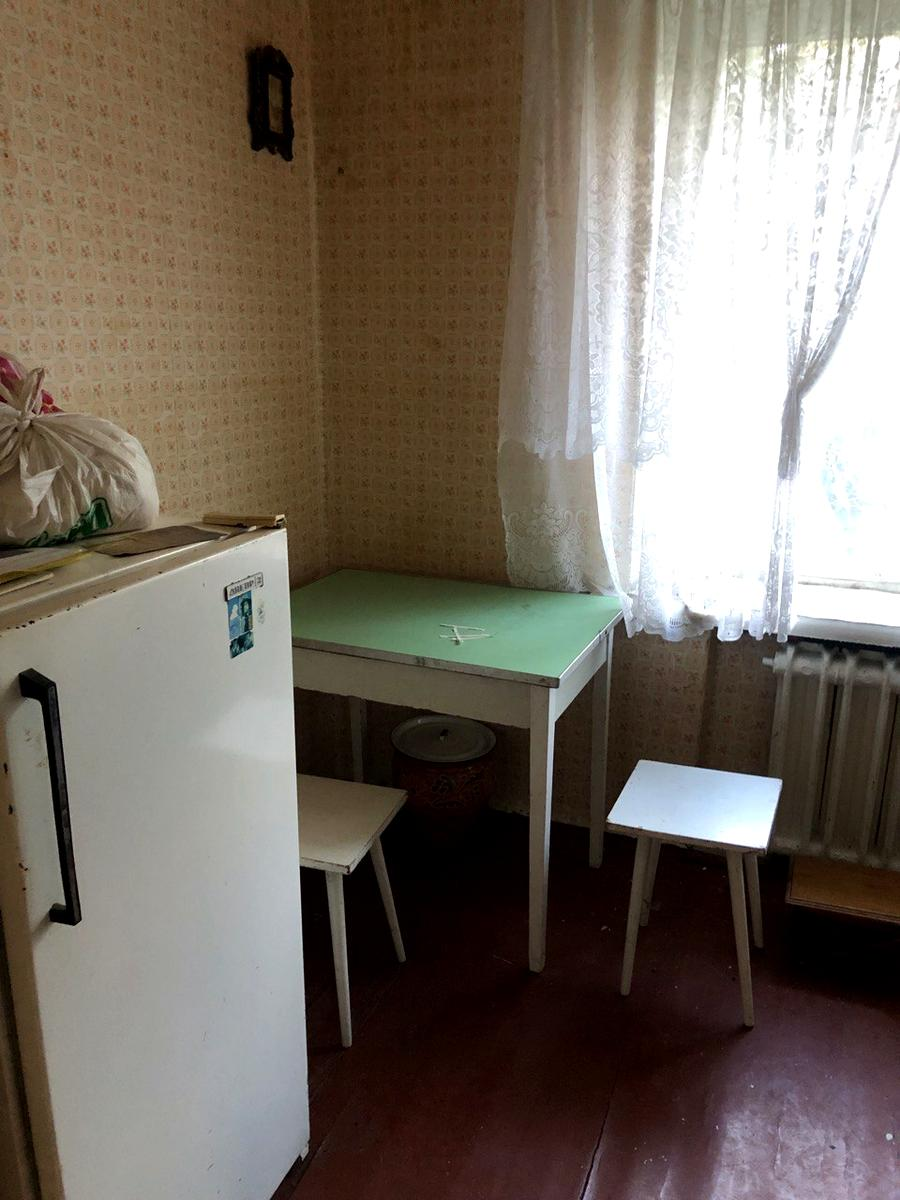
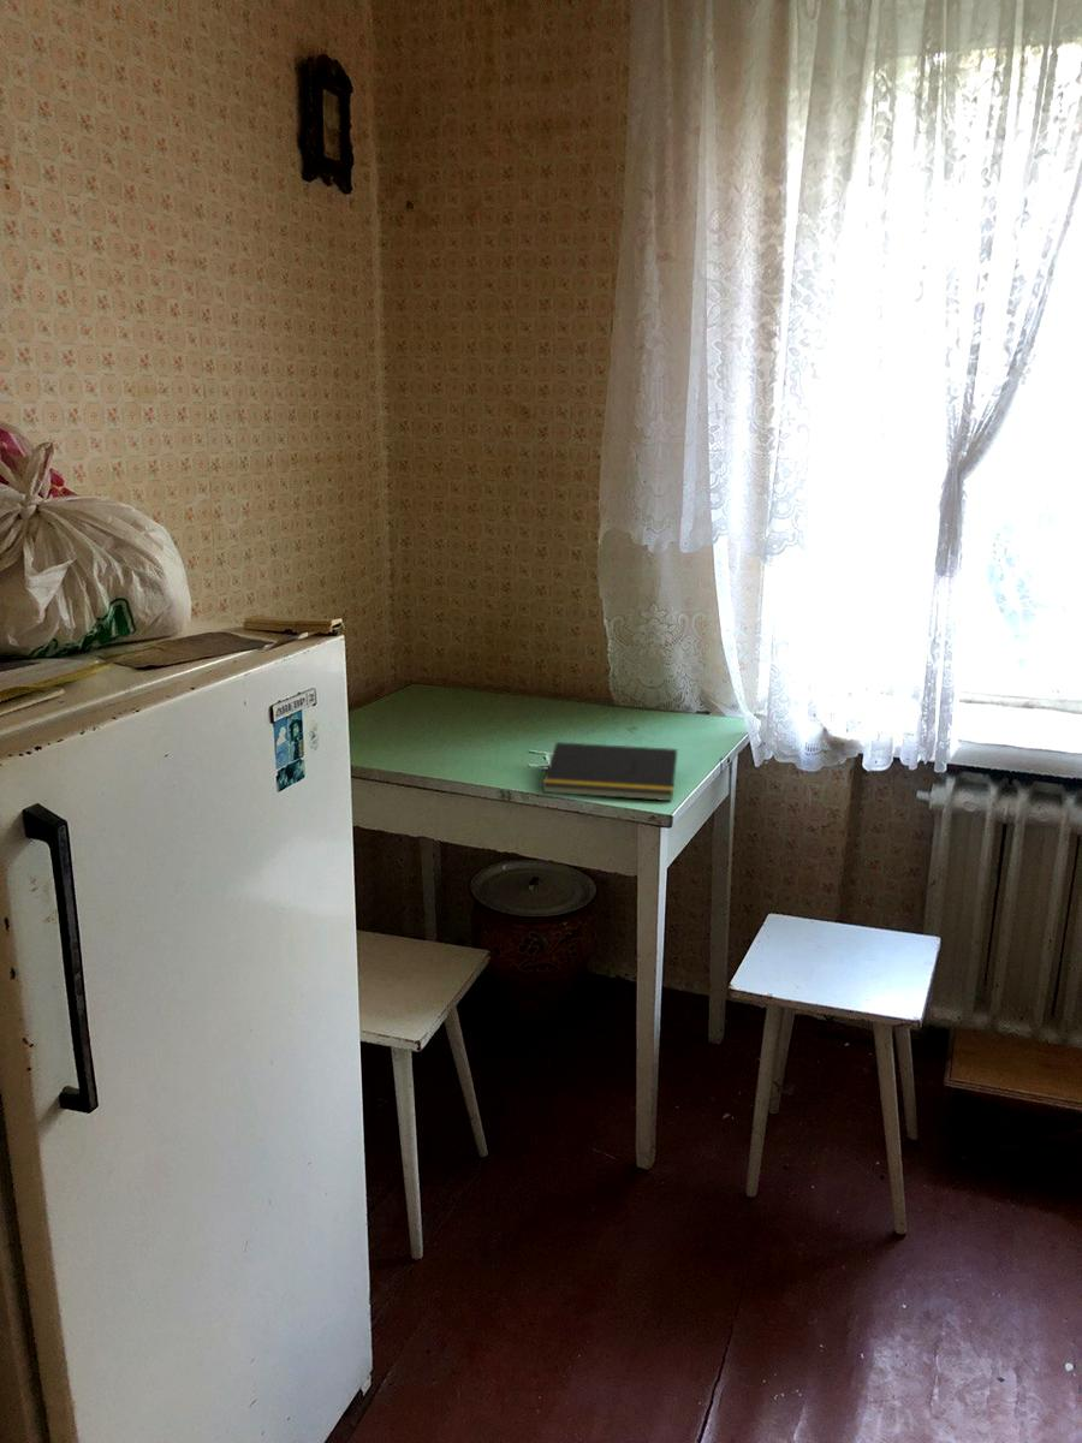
+ notepad (611, 770)
